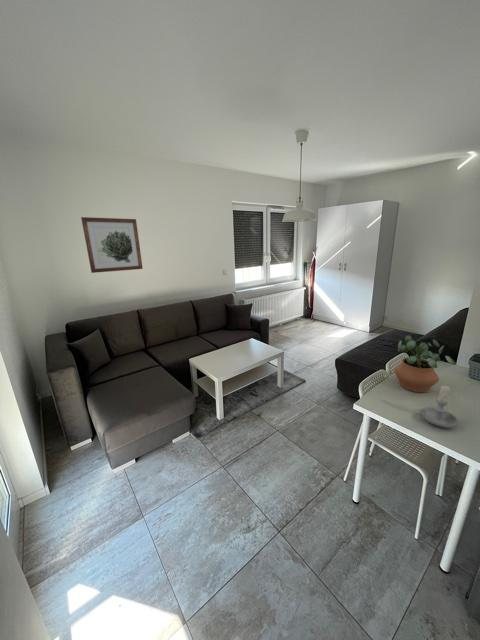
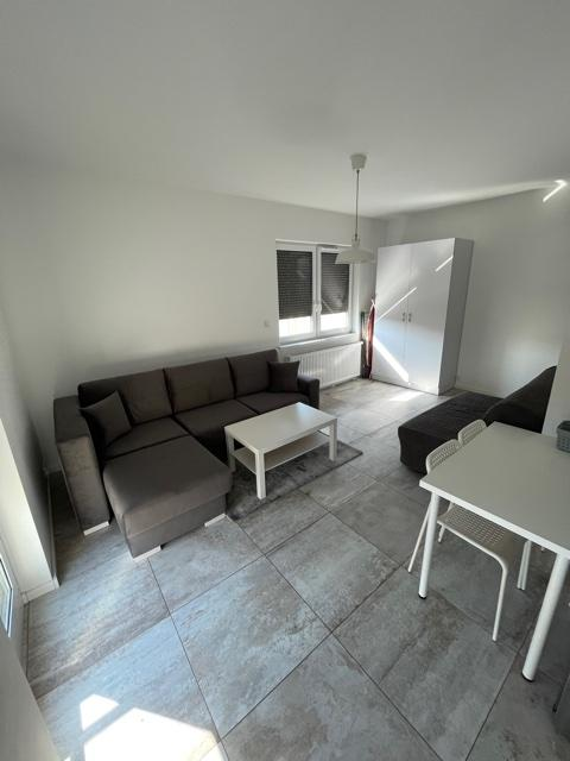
- potted plant (423, 364)
- candle (441, 403)
- wall art (114, 245)
